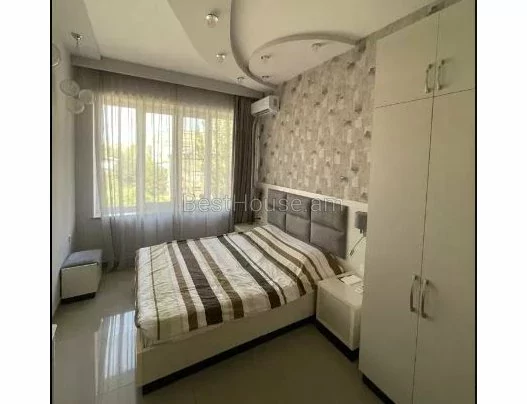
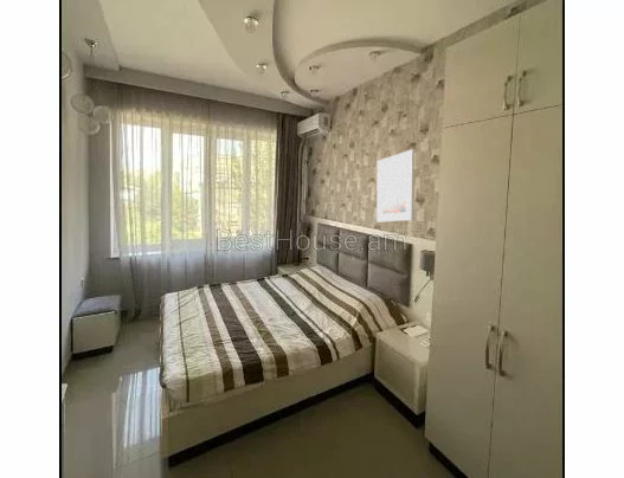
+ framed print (393, 188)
